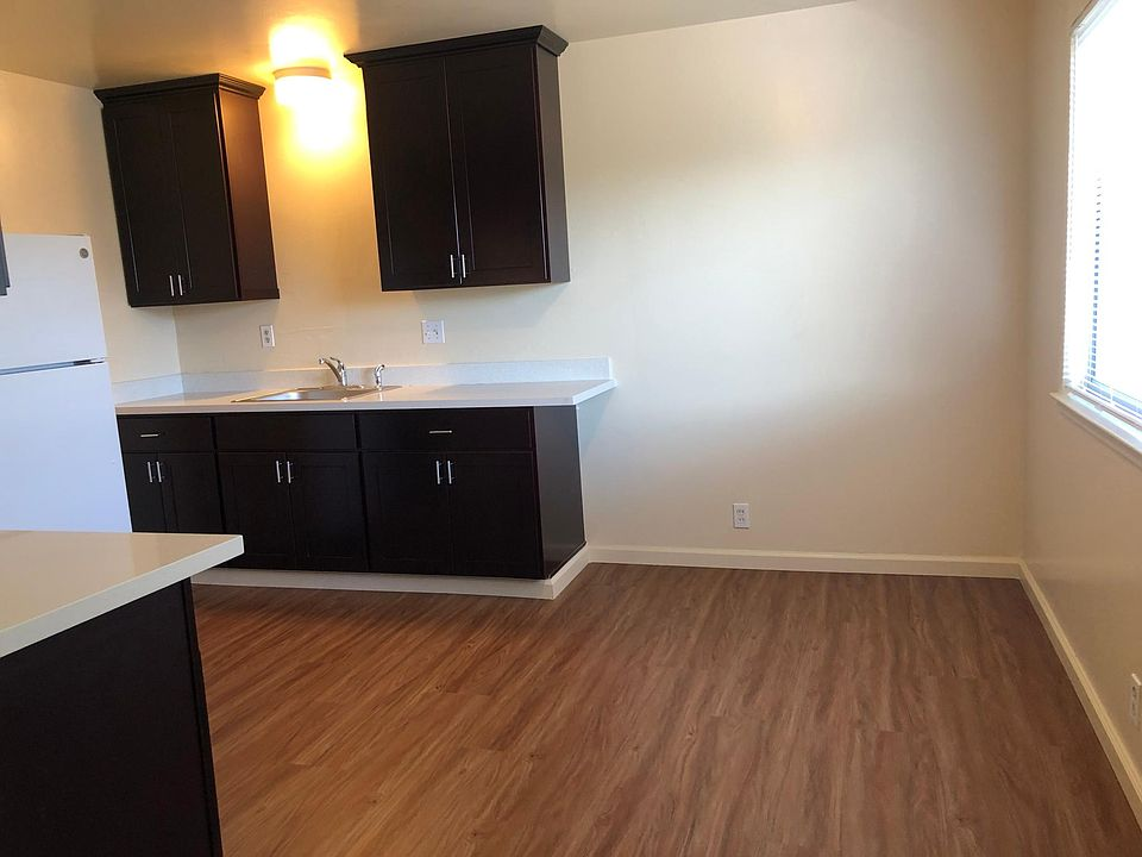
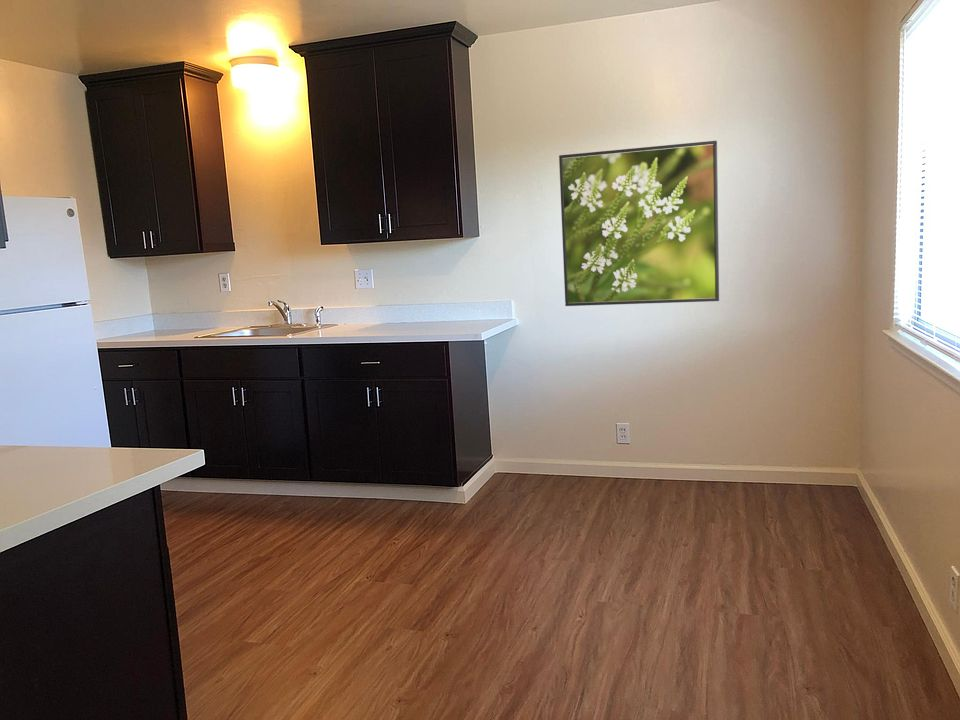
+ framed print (637, 227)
